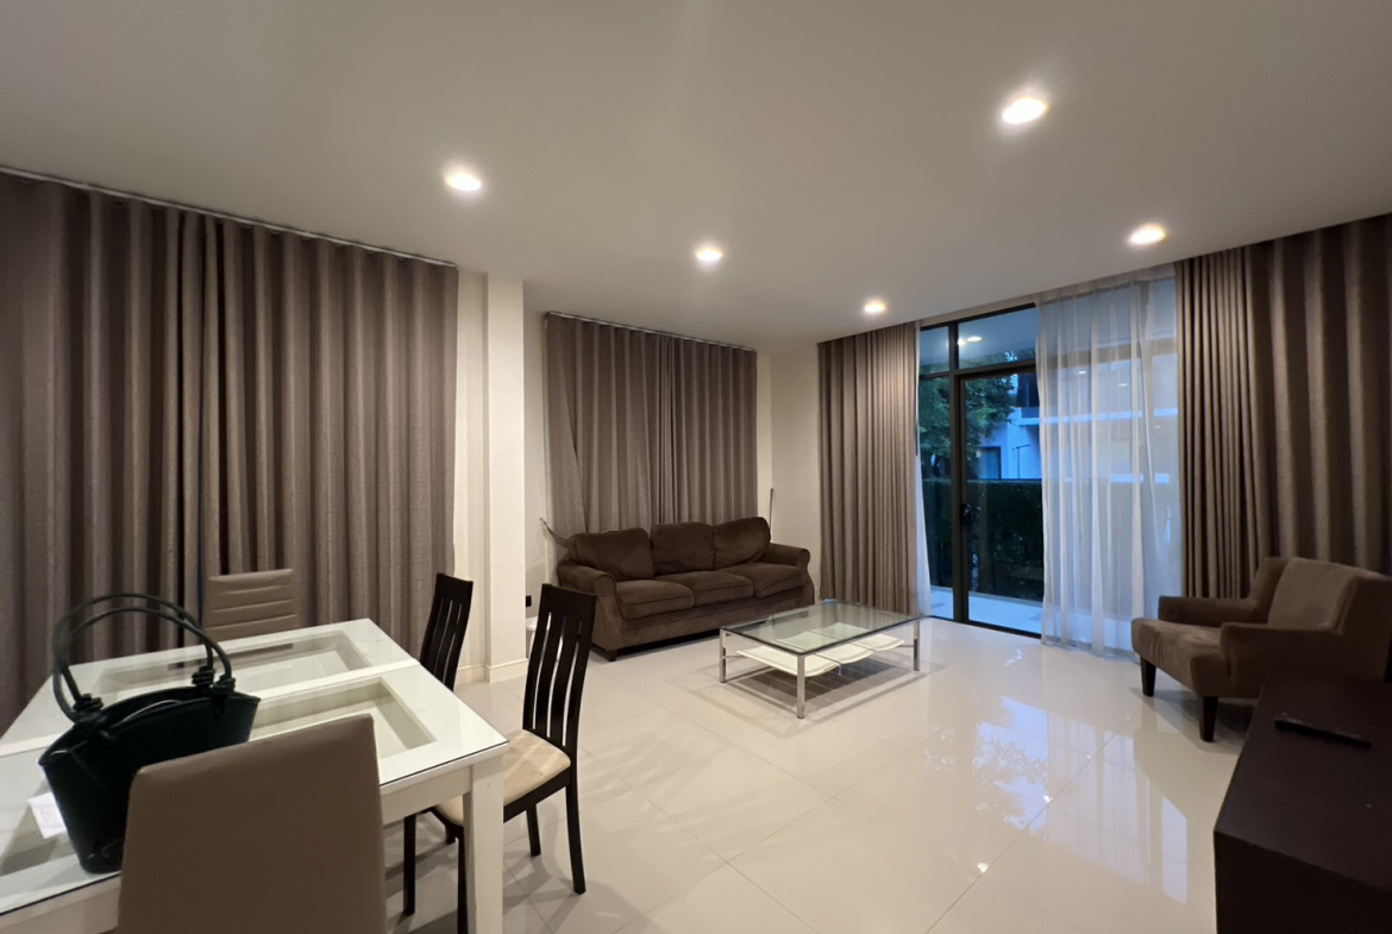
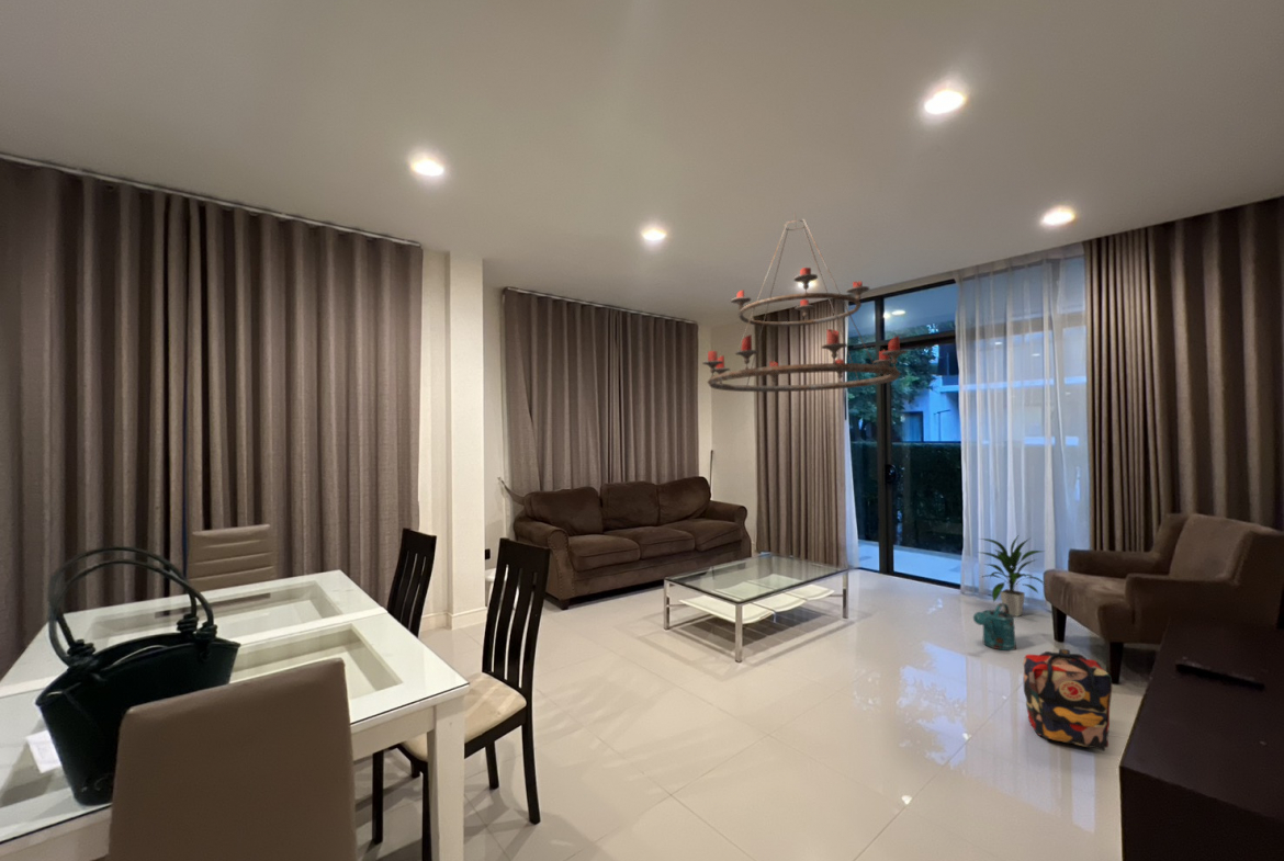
+ backpack (1065, 692)
+ watering can (994, 626)
+ indoor plant (1009, 573)
+ chandelier (798, 298)
